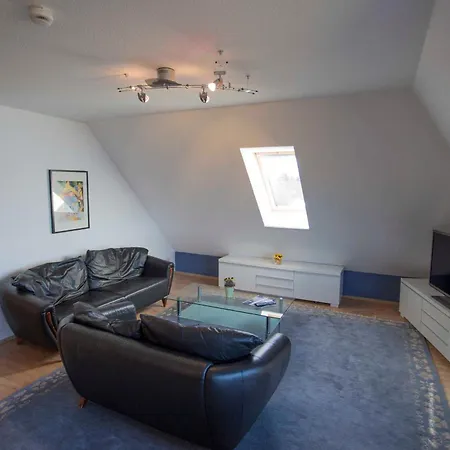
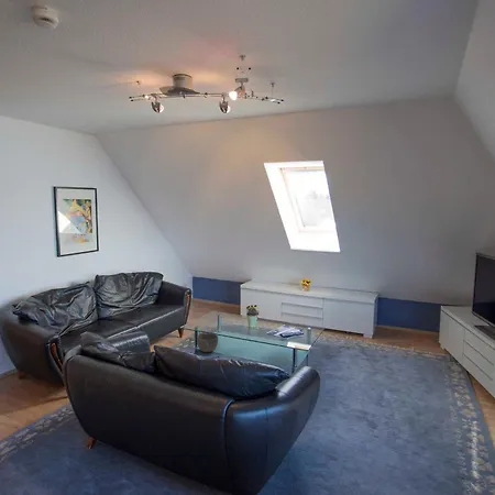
+ bowl (207, 343)
